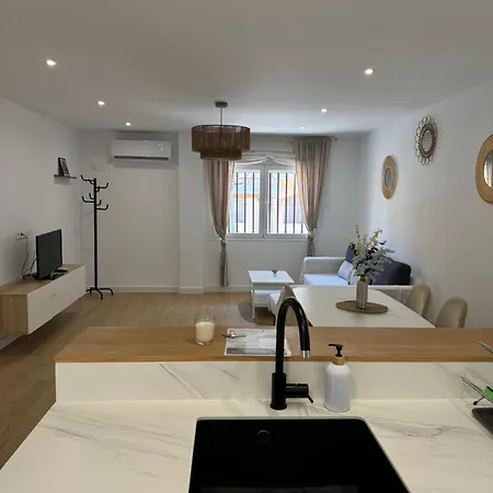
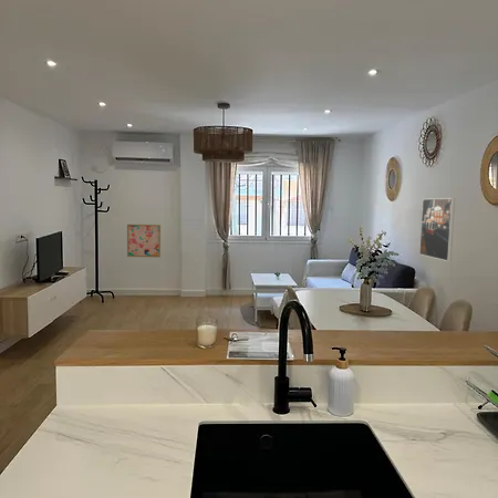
+ wall art (144, 240)
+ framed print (436, 228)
